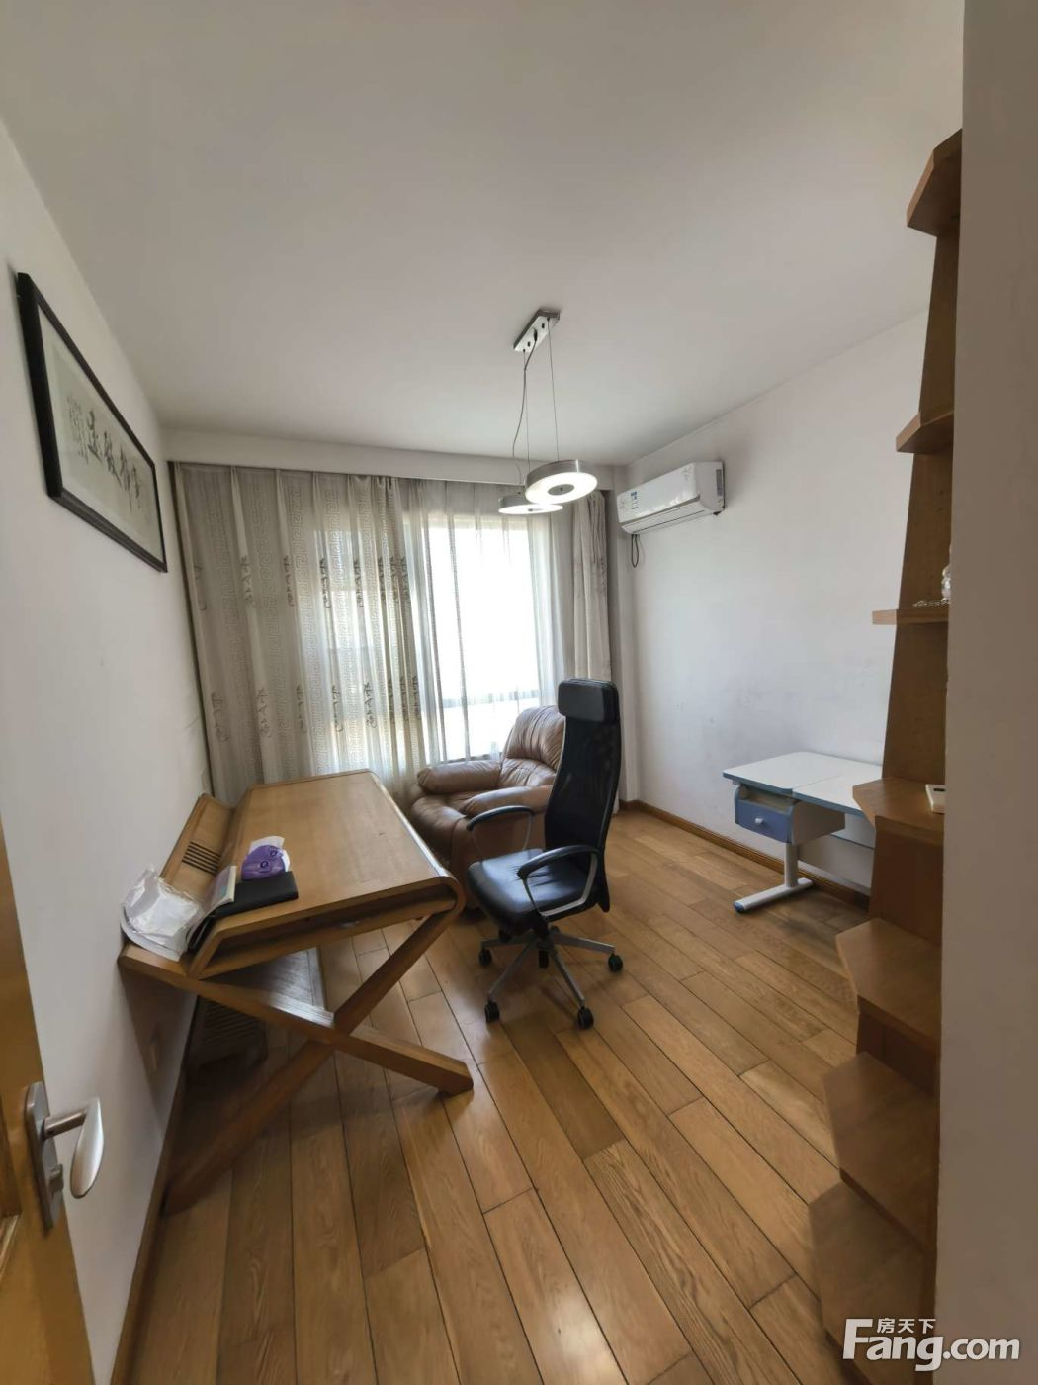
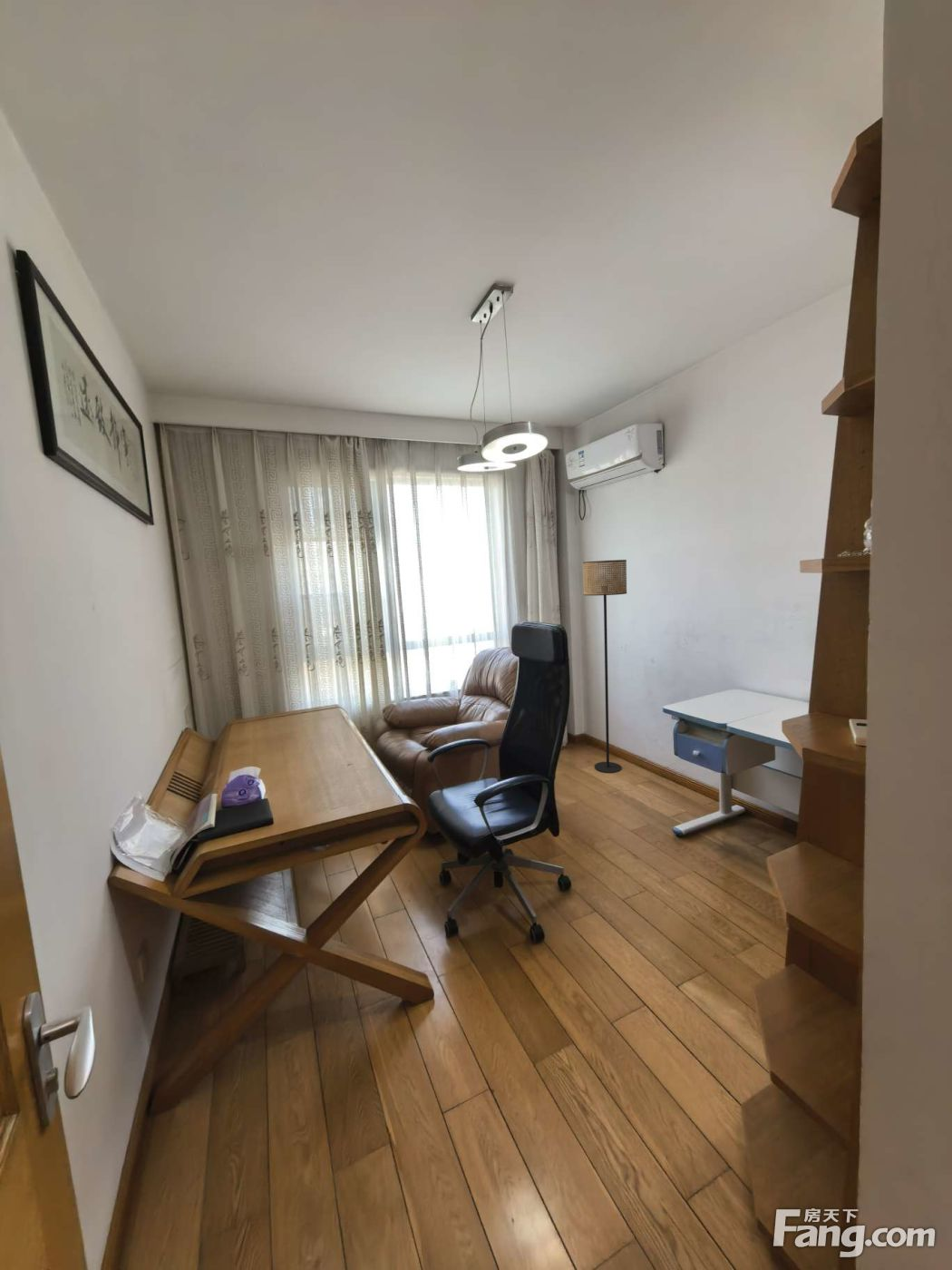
+ floor lamp (606, 667)
